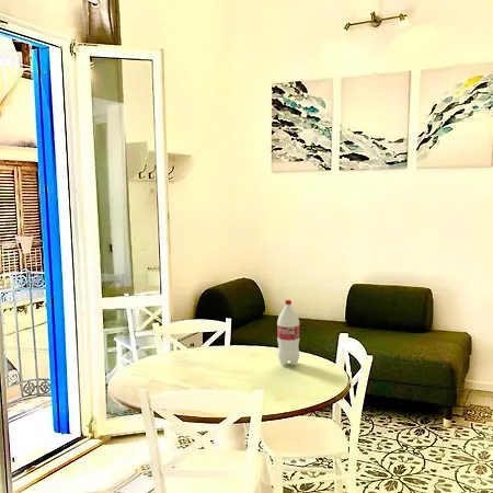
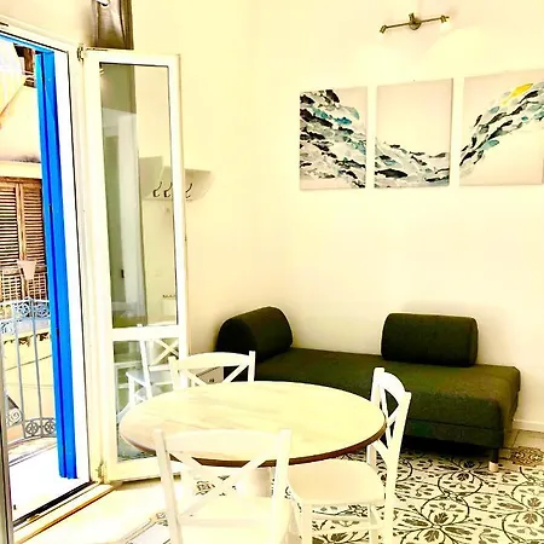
- bottle (288, 332)
